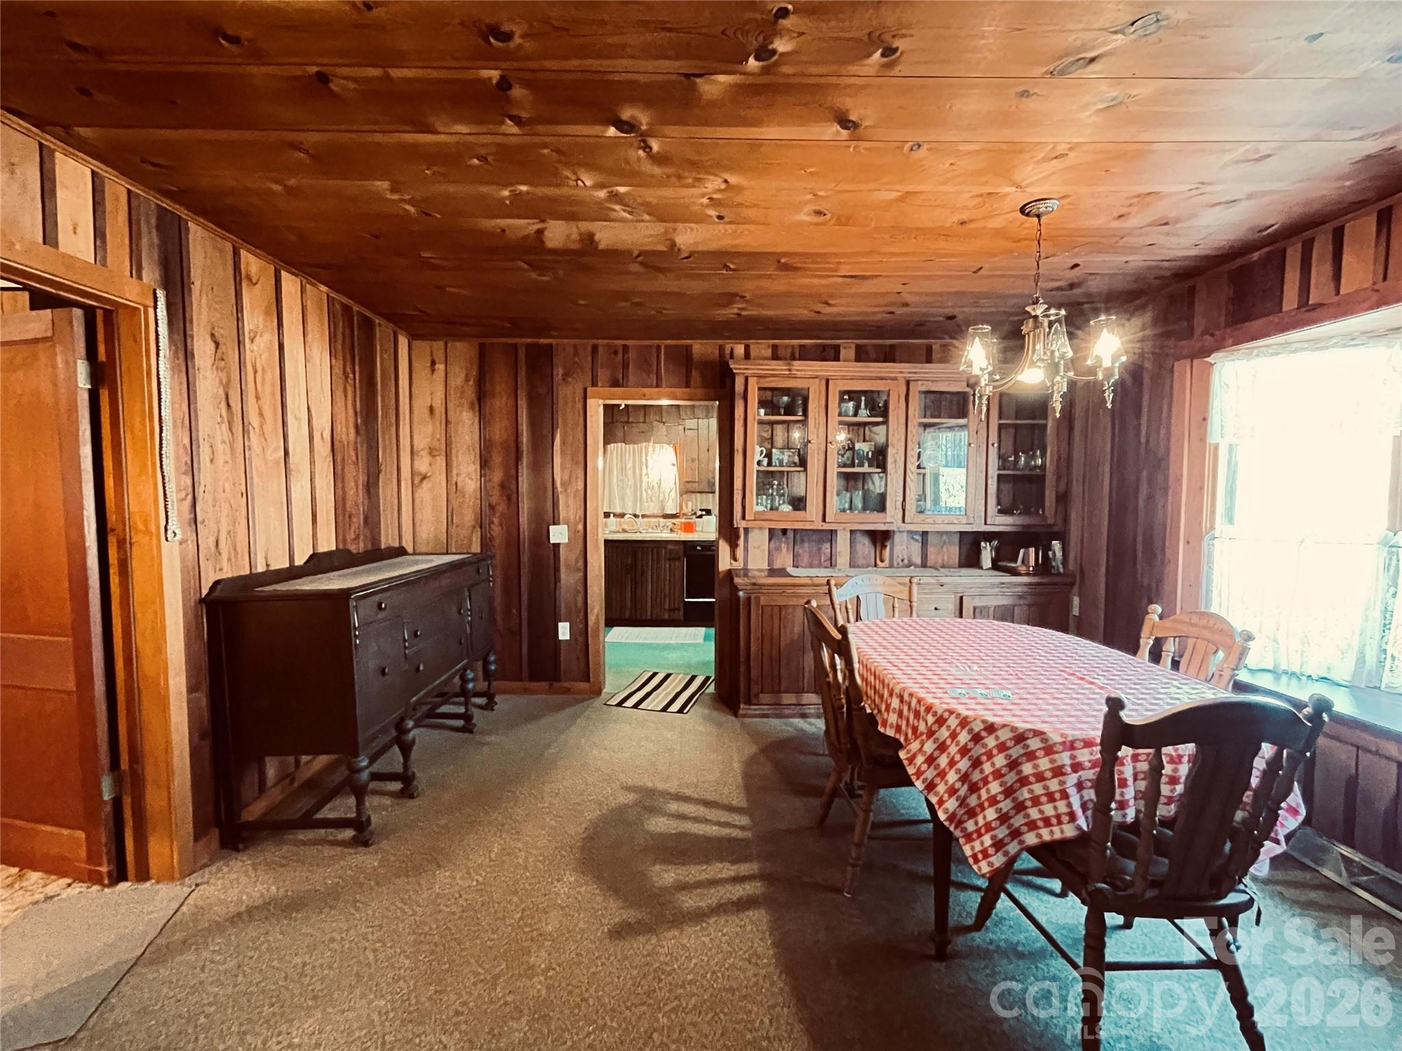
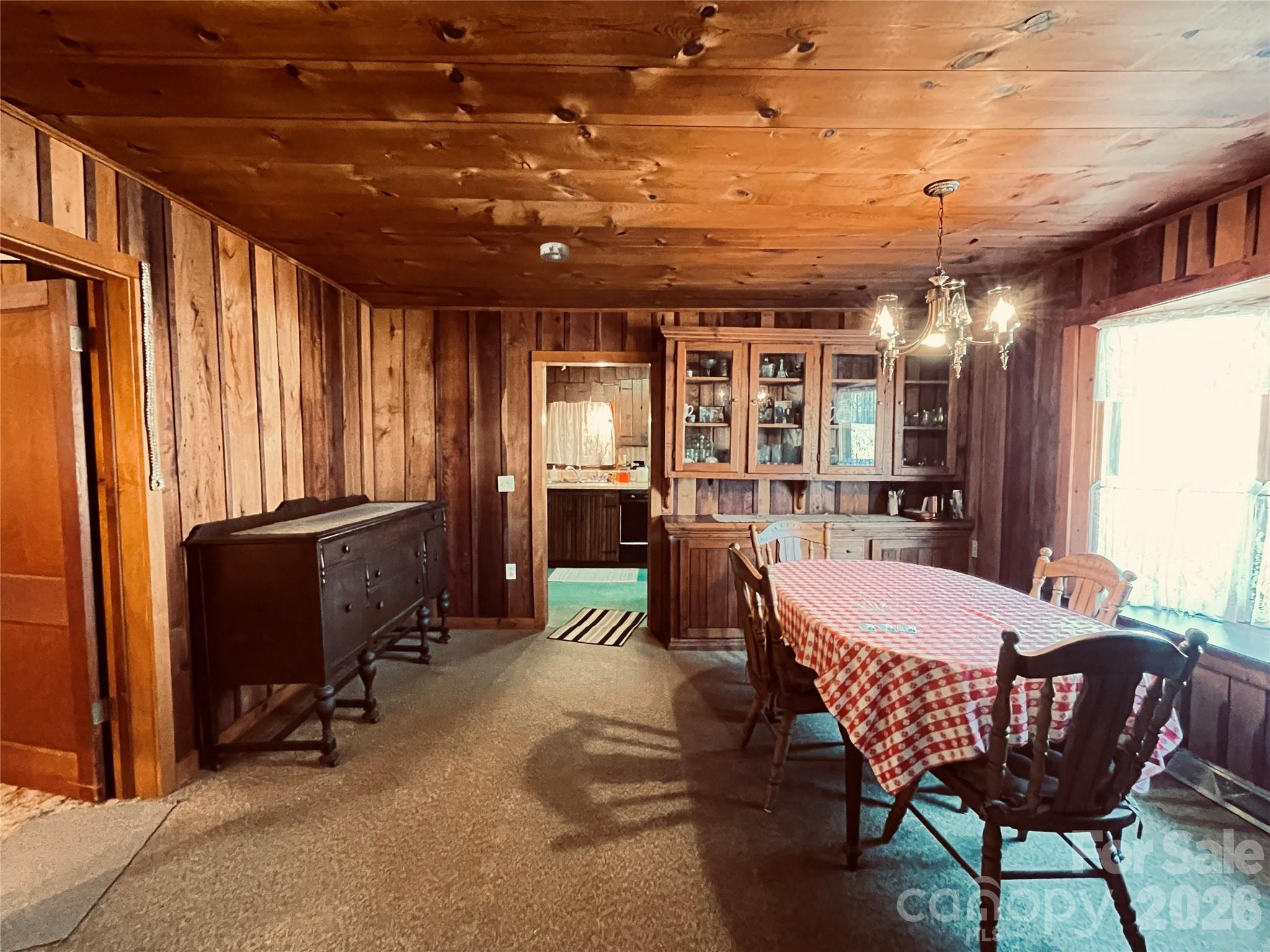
+ smoke detector (554, 251)
